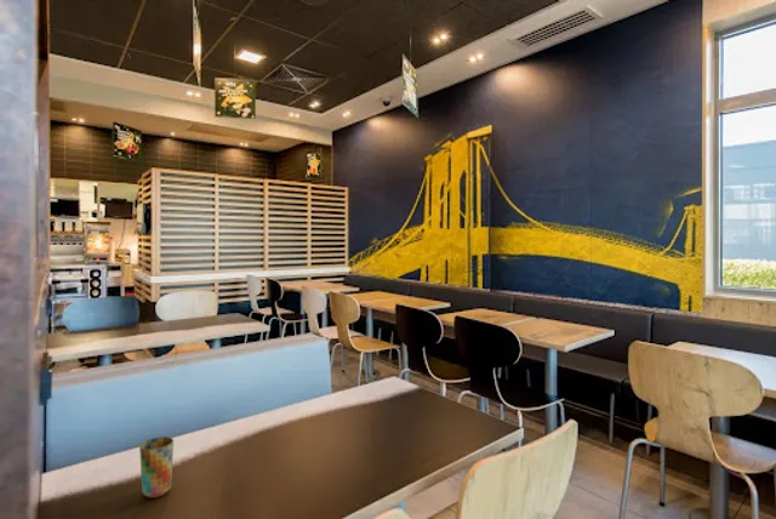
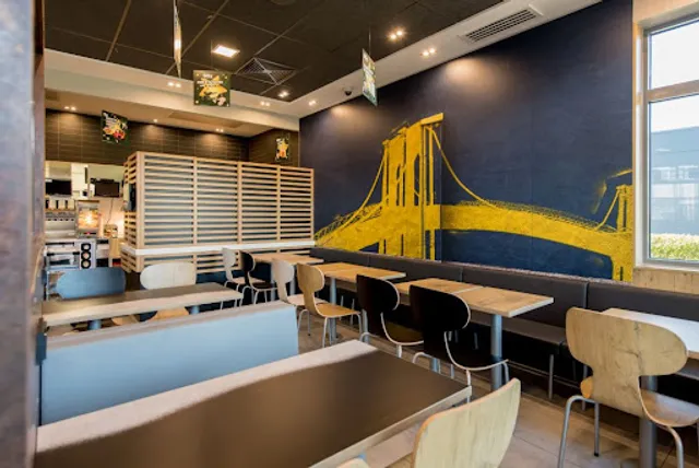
- cup (156, 467)
